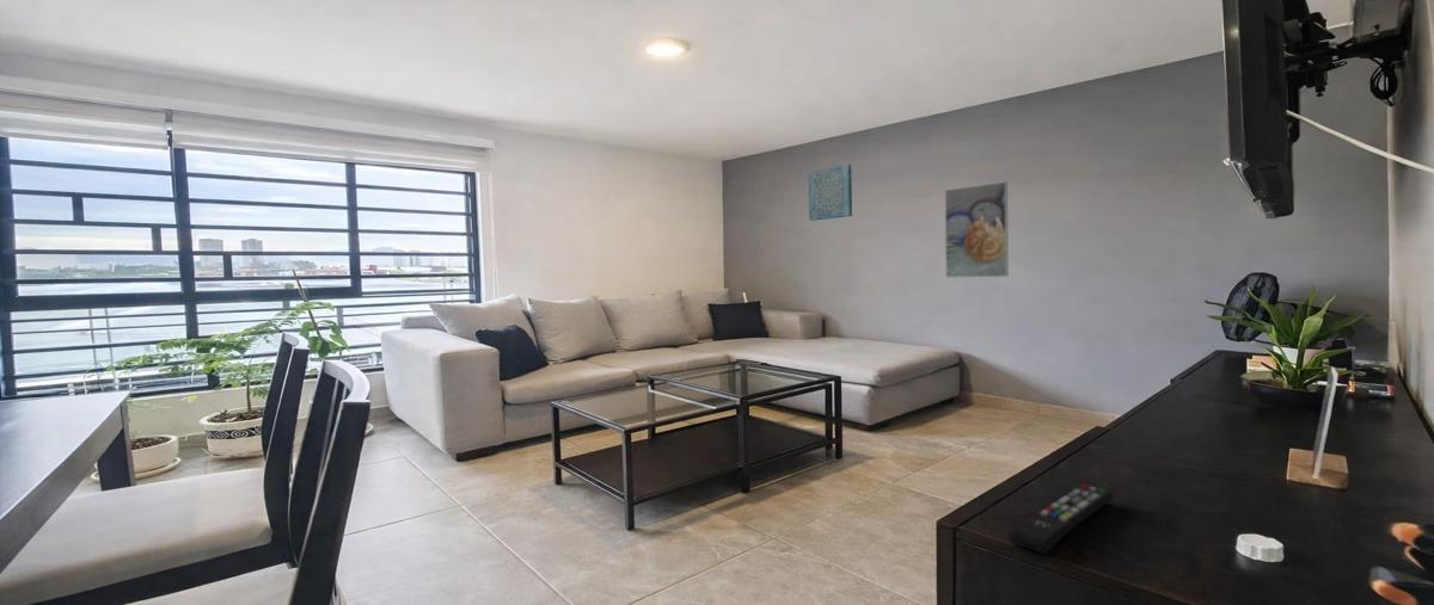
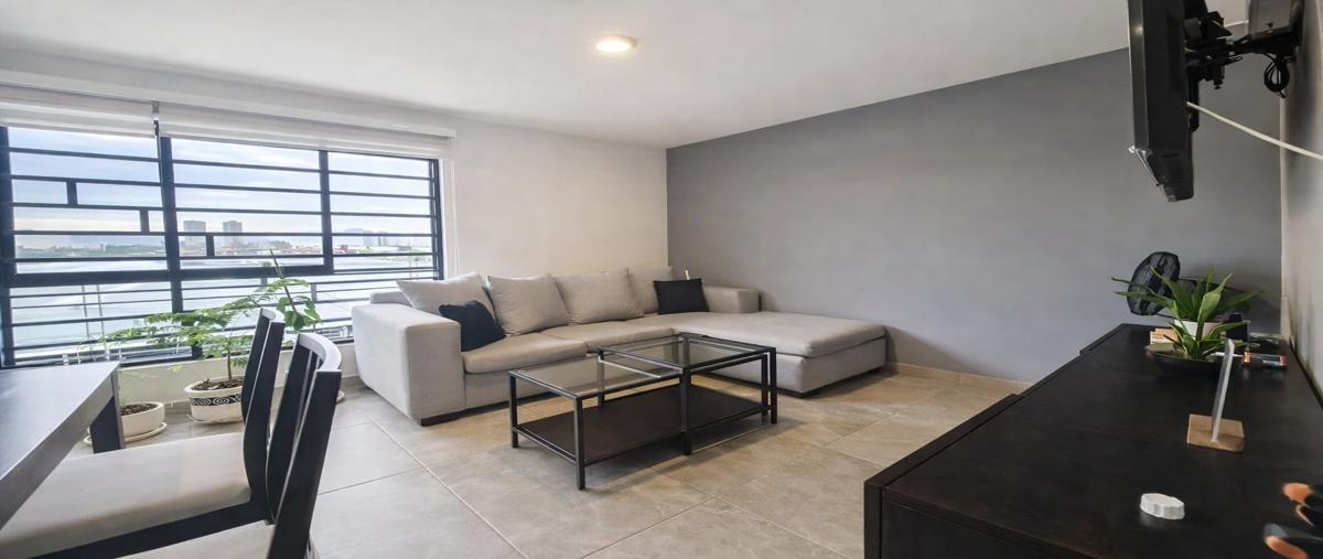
- remote control (1065, 514)
- wall art (829, 193)
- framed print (975, 231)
